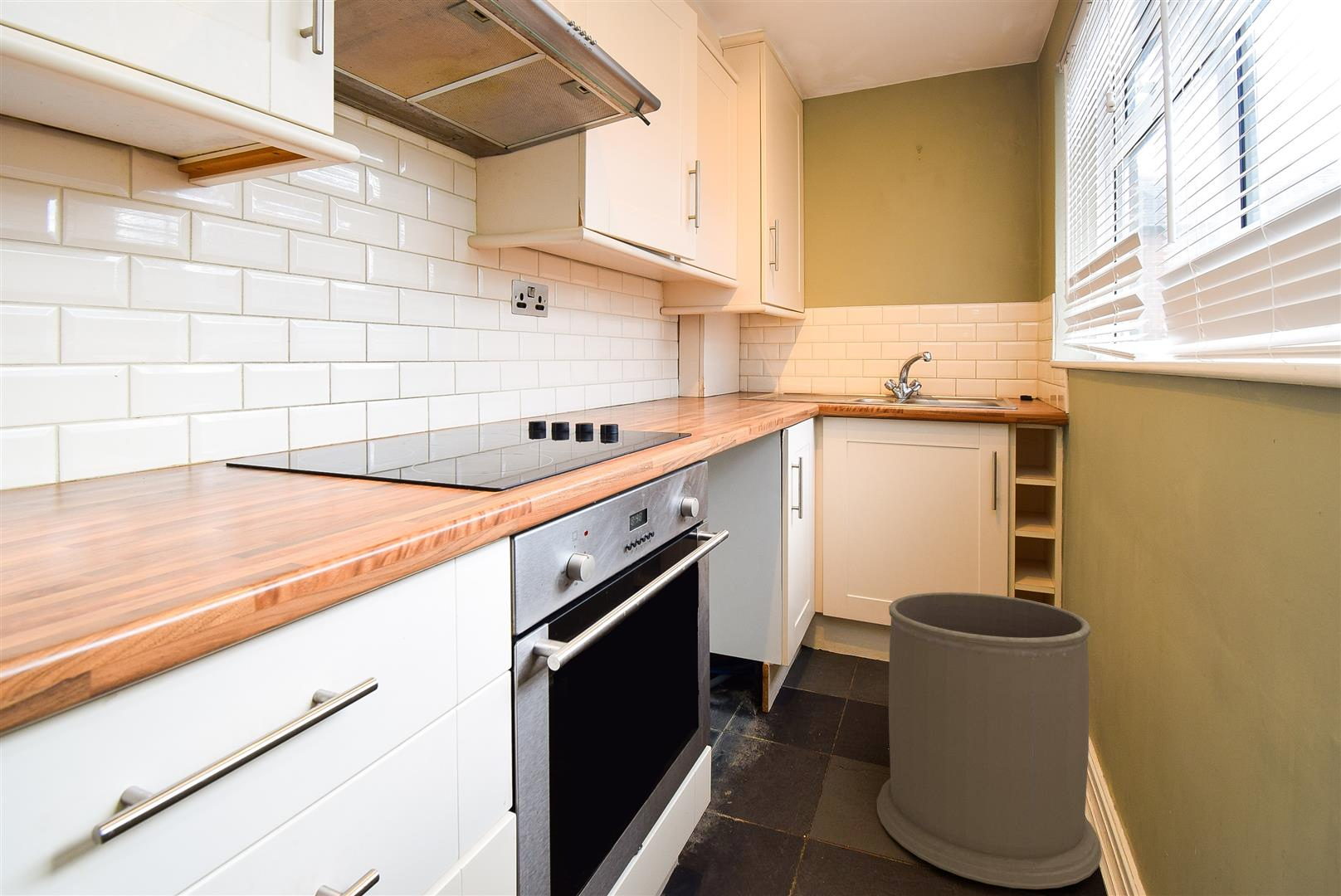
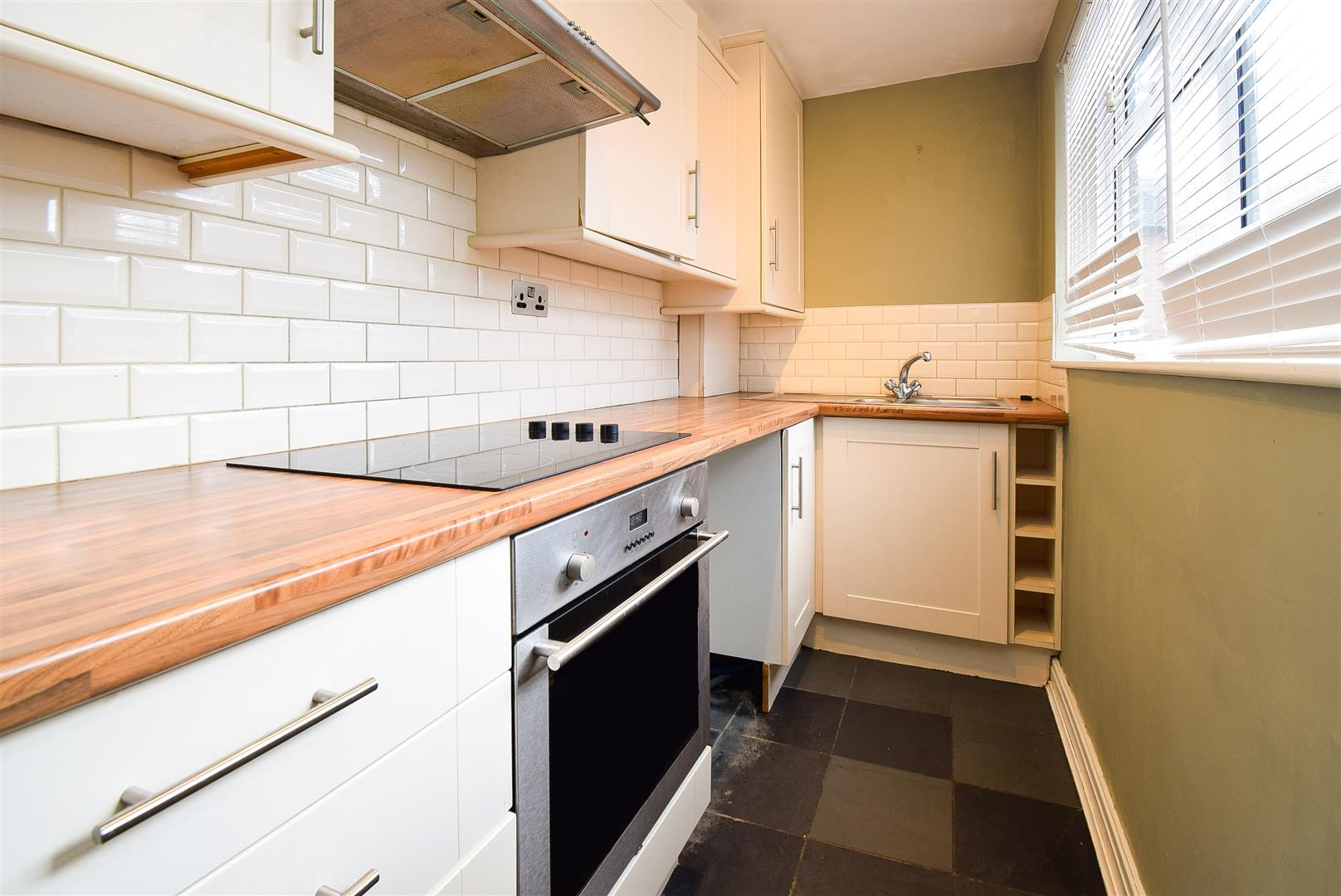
- trash can (983, 718)
